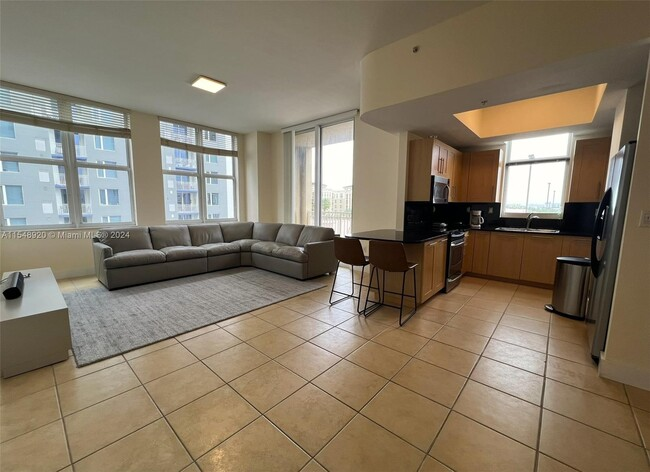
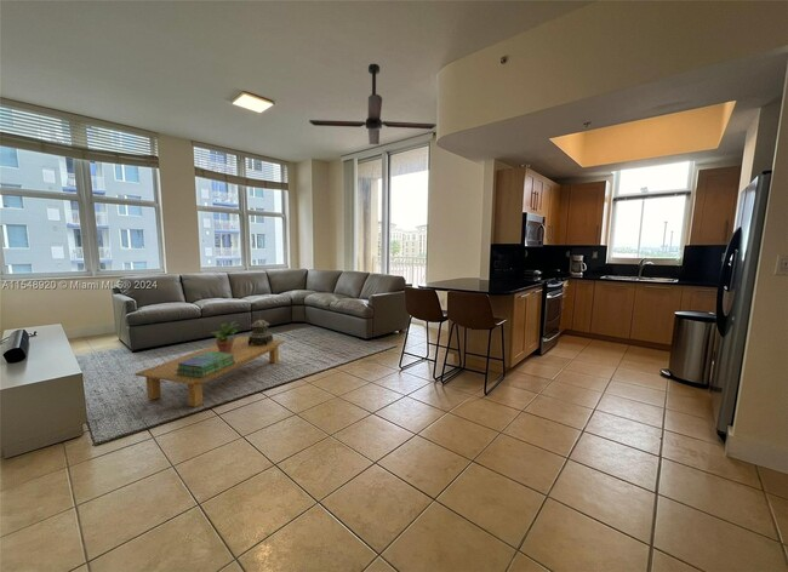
+ potted plant (224, 336)
+ stack of books (206, 362)
+ ceiling fan (373, 97)
+ coffee table (223, 368)
+ decorative urn (259, 327)
